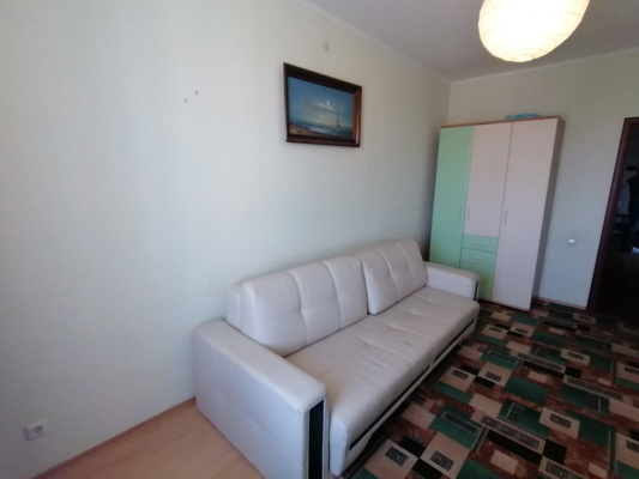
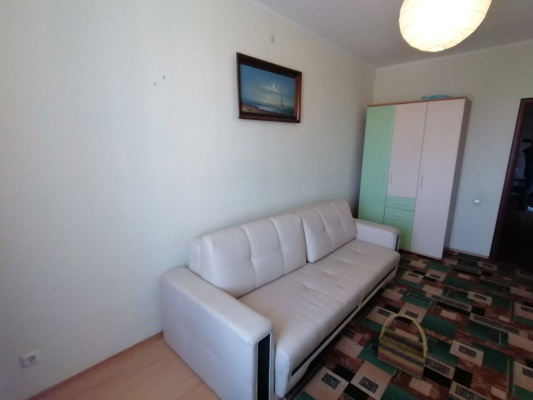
+ basket (403, 339)
